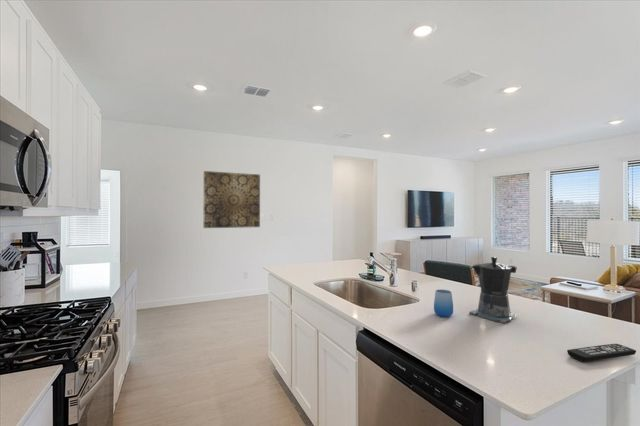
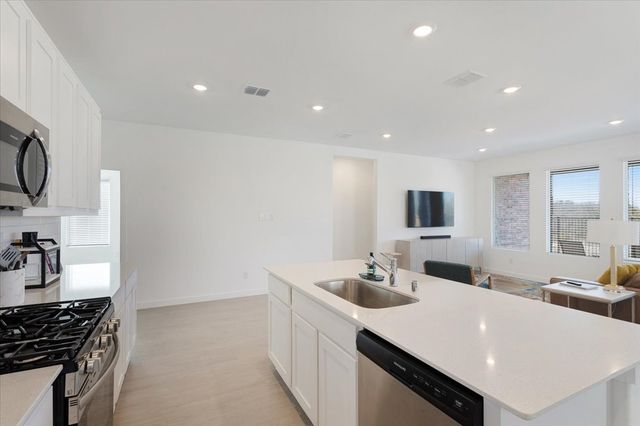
- coffee maker (494, 286)
- wall art (232, 200)
- cup (443, 303)
- remote control (601, 352)
